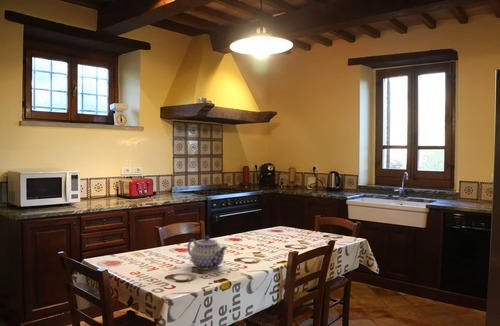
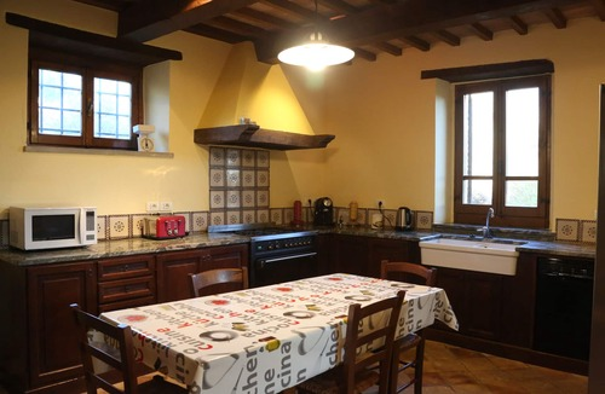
- teapot (206, 251)
